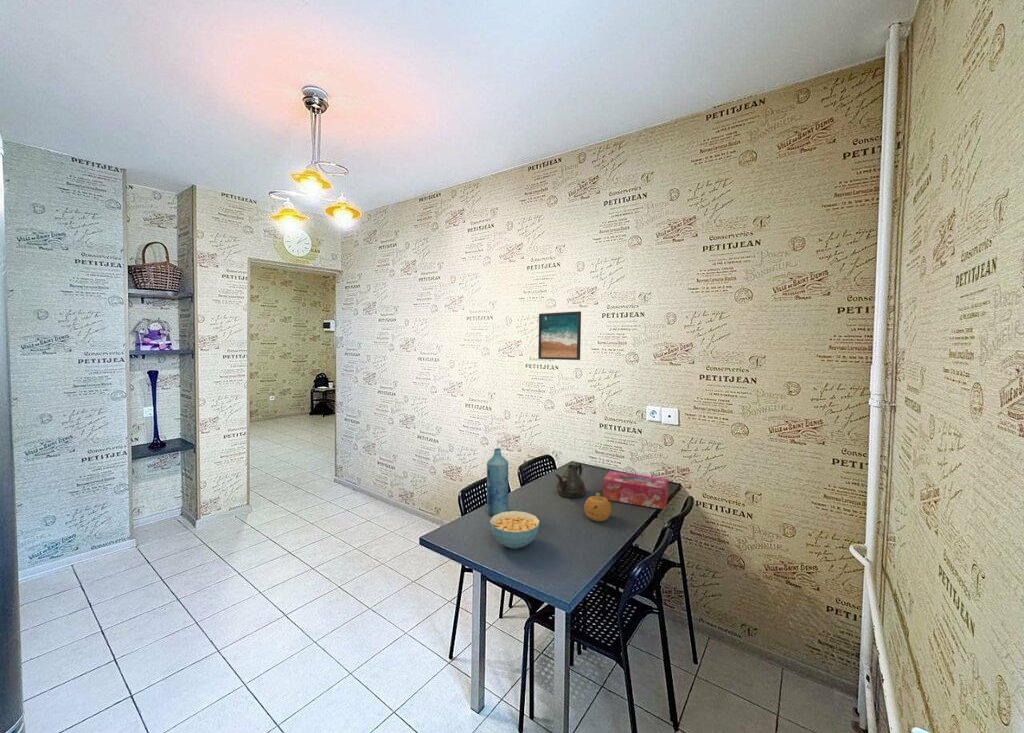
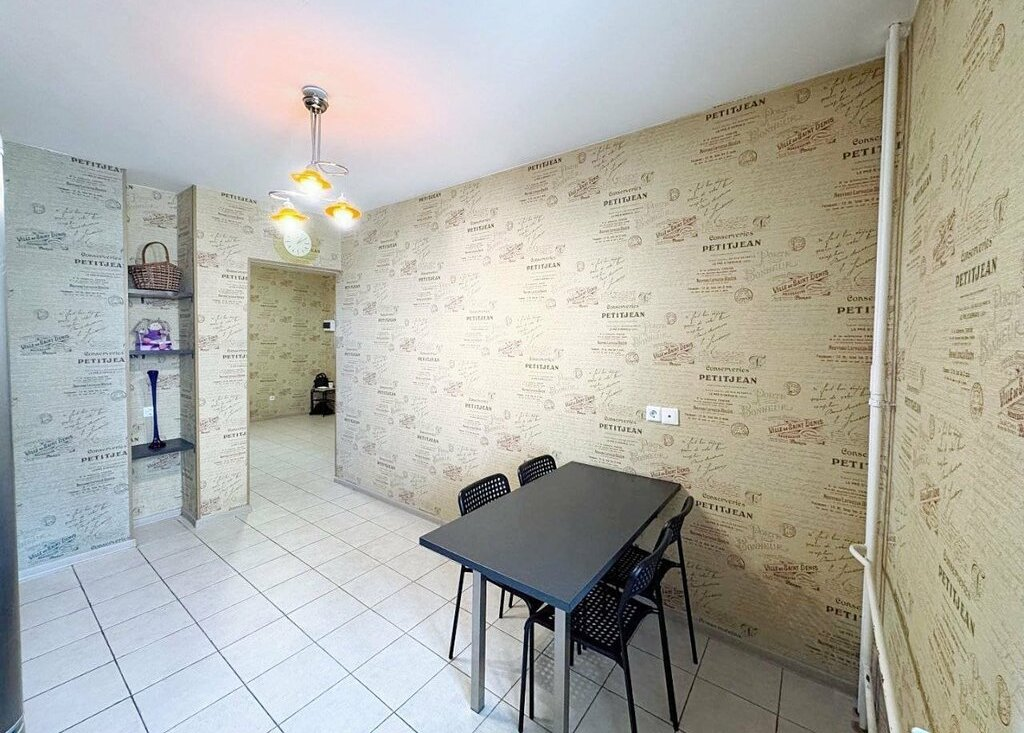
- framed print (558, 336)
- bottle (497, 480)
- tissue box (635, 488)
- fruit (597, 505)
- teapot (567, 480)
- cereal bowl (514, 533)
